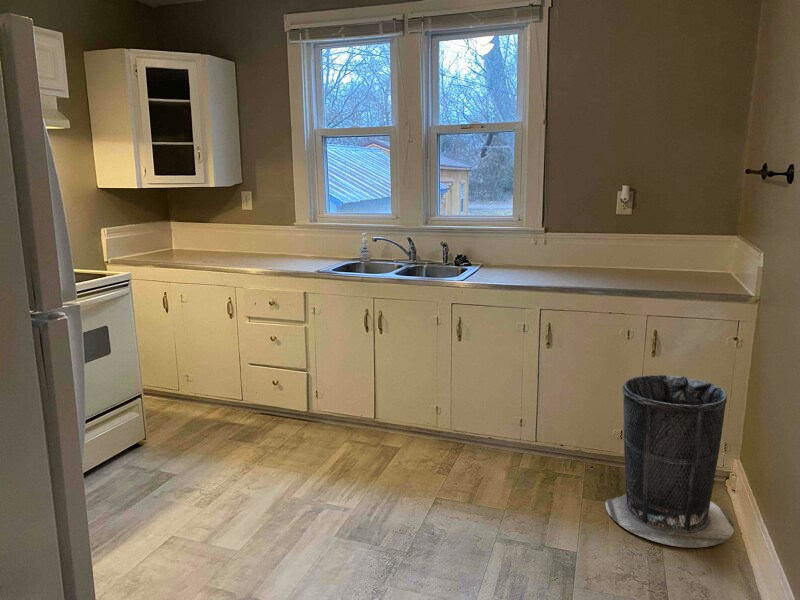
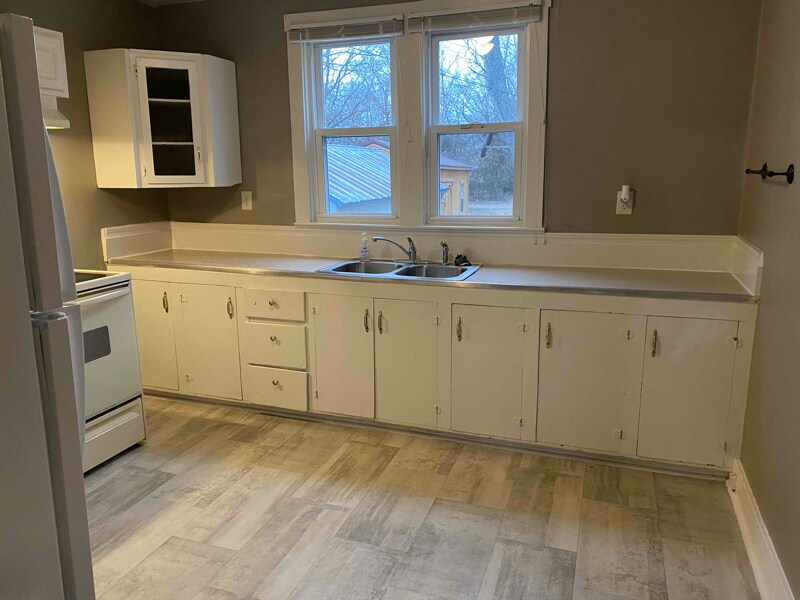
- trash can (672, 452)
